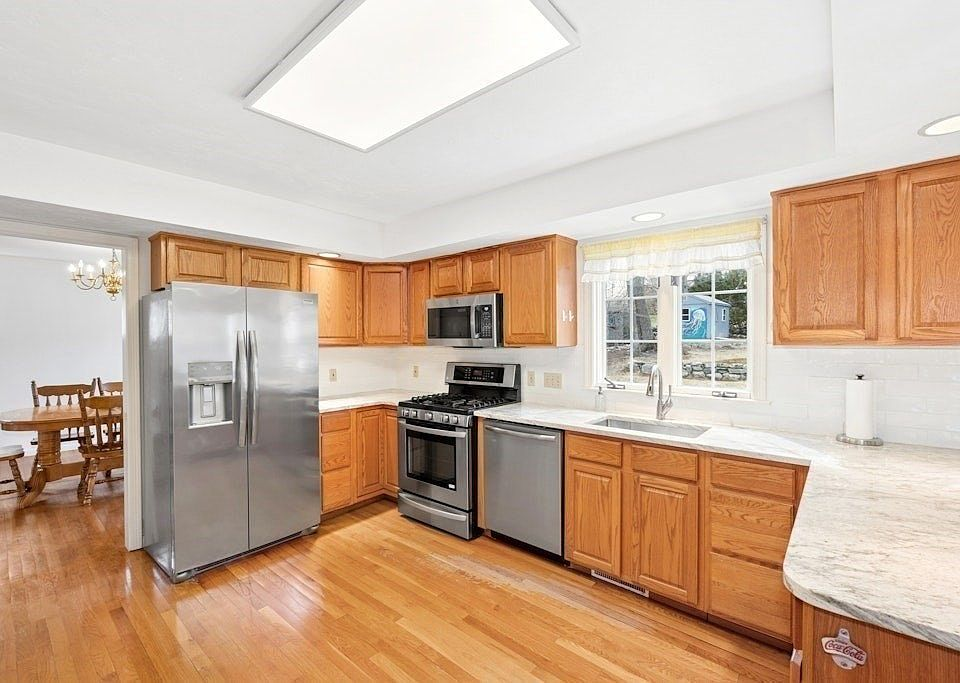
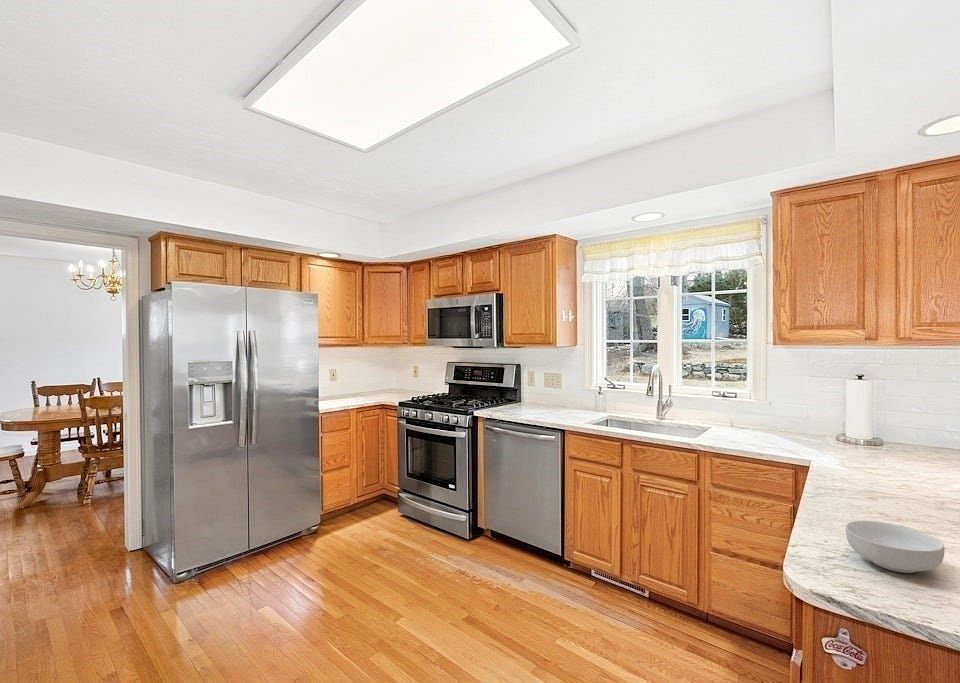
+ cereal bowl (892, 549)
